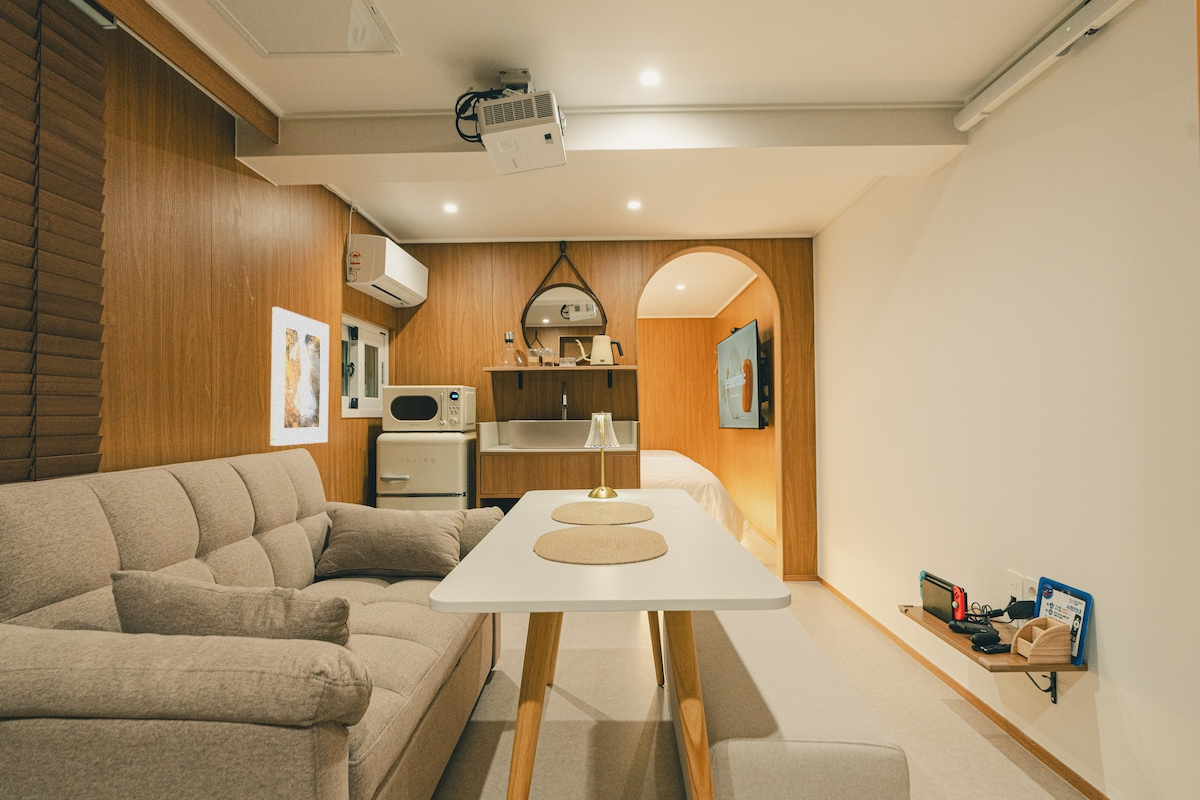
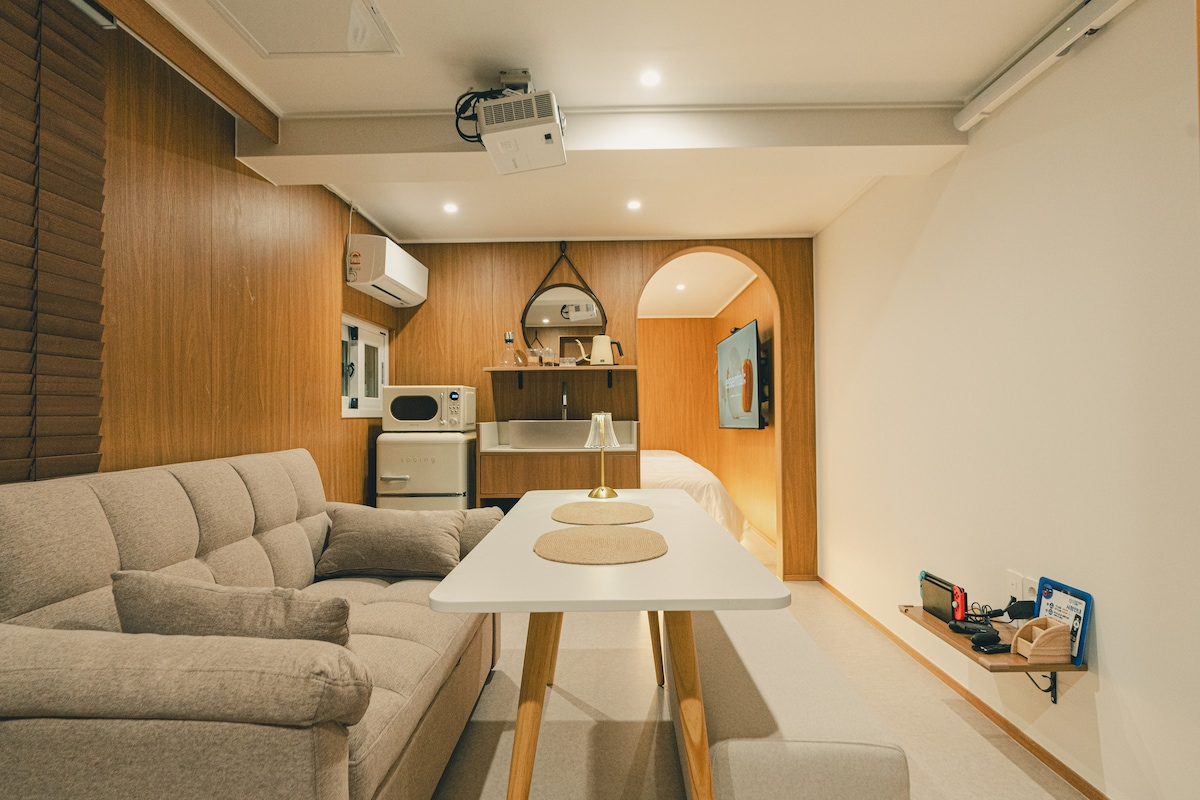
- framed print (302, 380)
